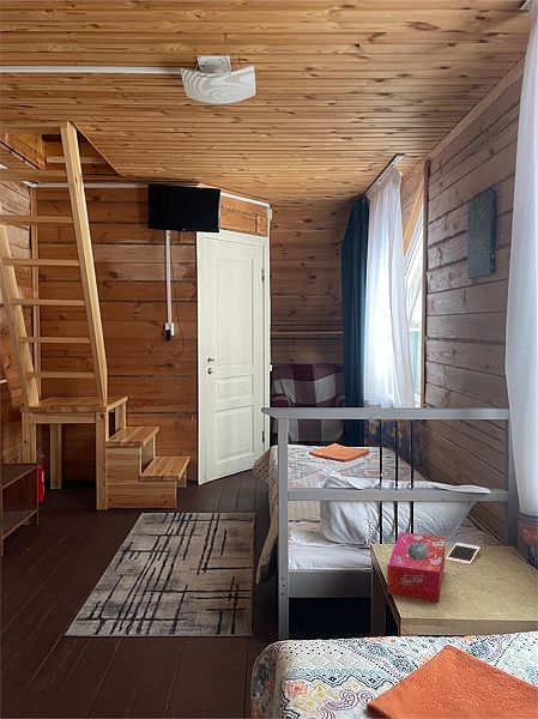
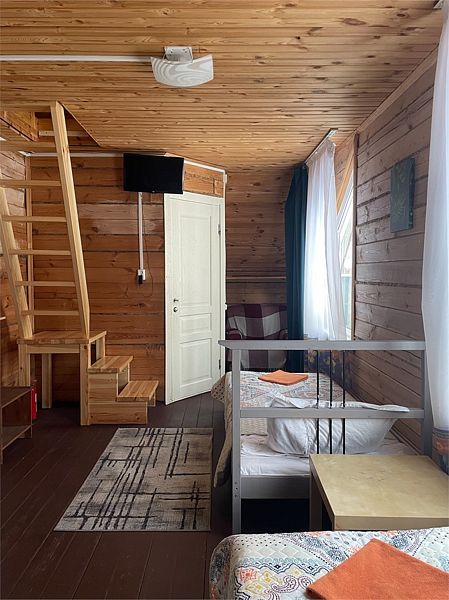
- cell phone (463, 554)
- tissue box (417, 564)
